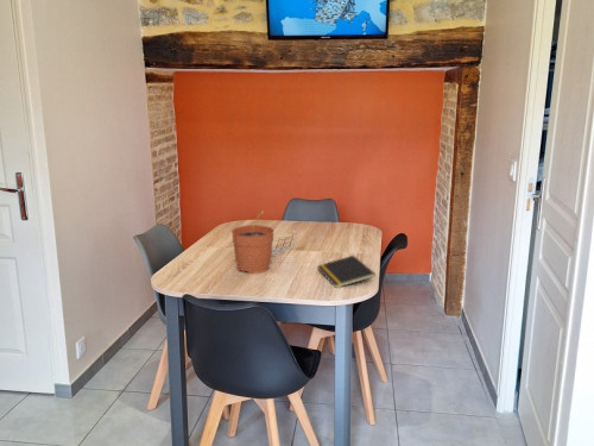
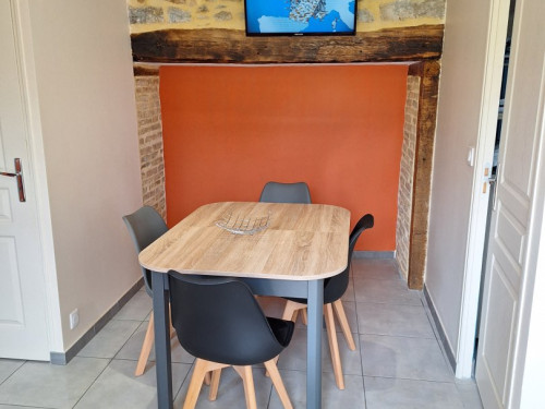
- plant pot (252, 239)
- notepad (345, 270)
